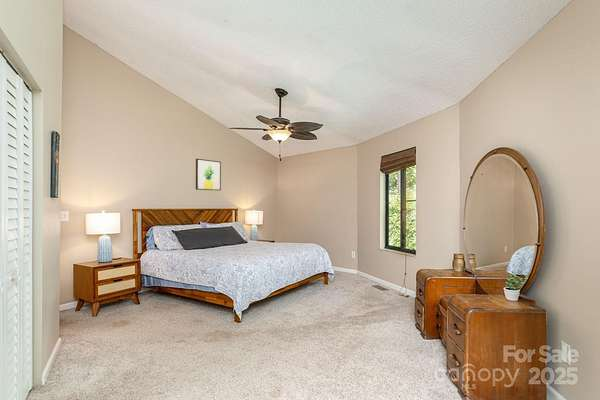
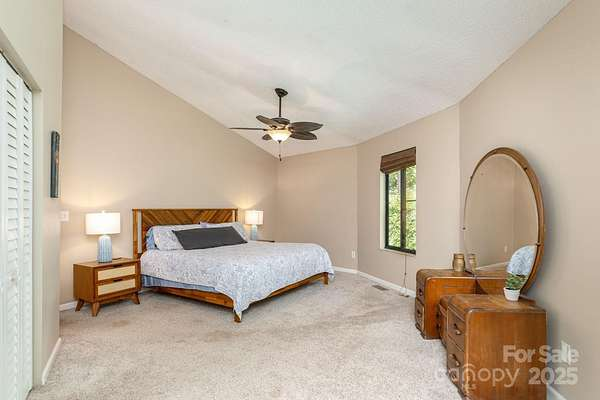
- wall art (208, 175)
